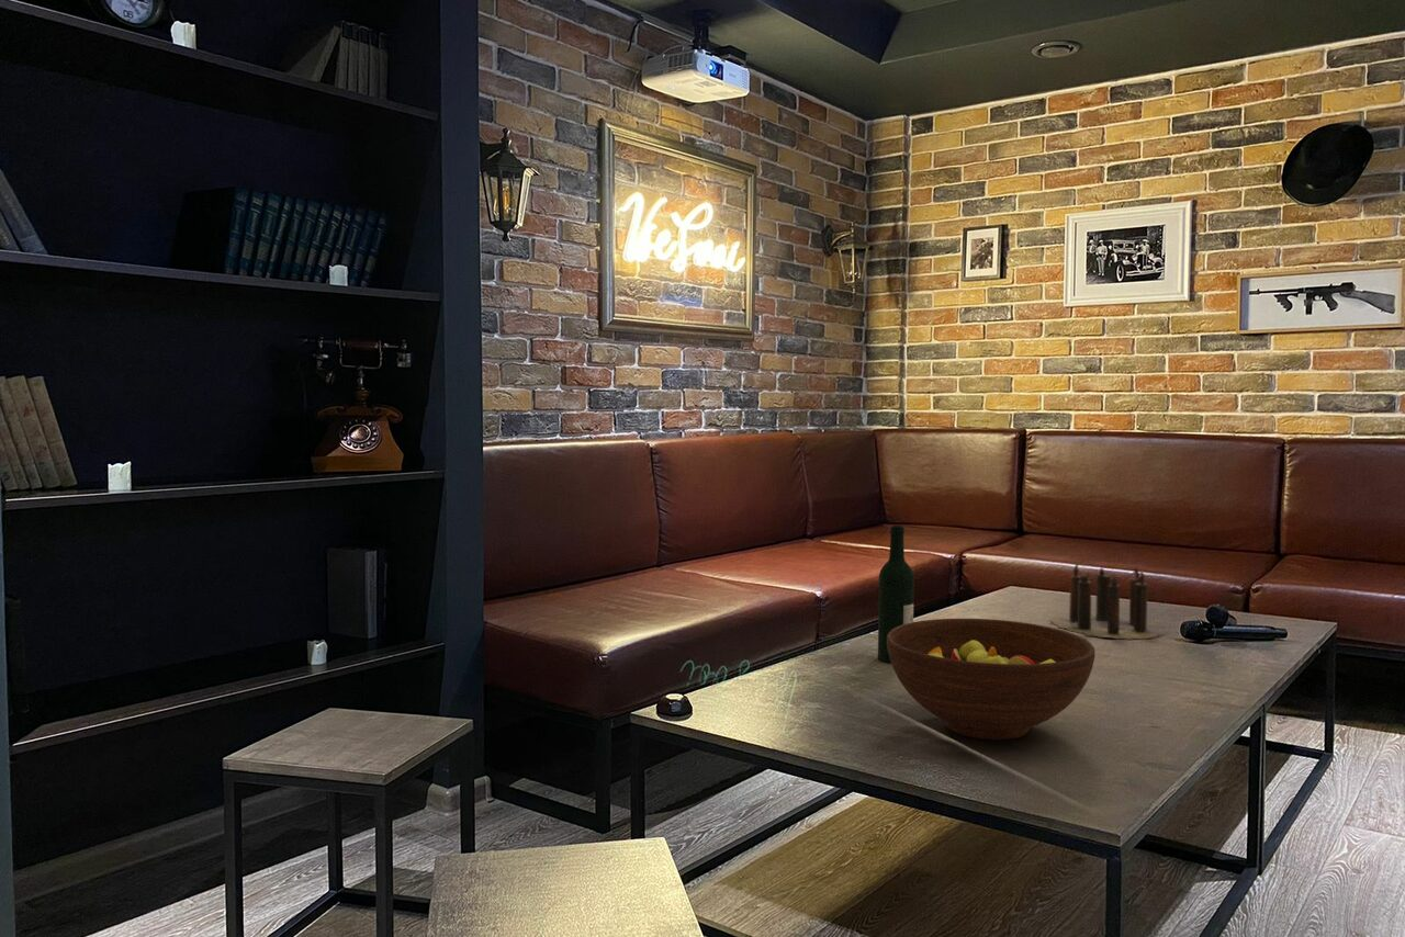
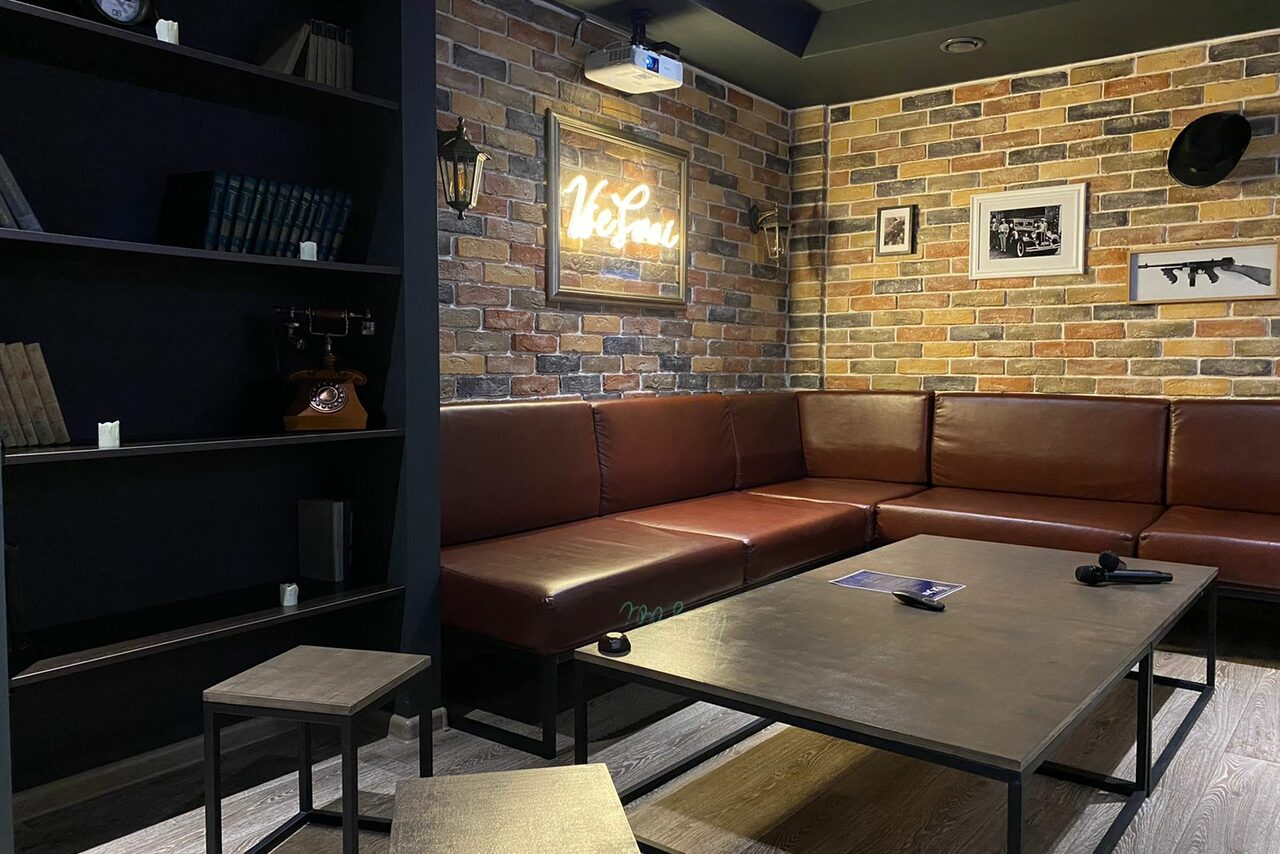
- wine bottle (896, 594)
- candle (1106, 598)
- fruit bowl (987, 685)
